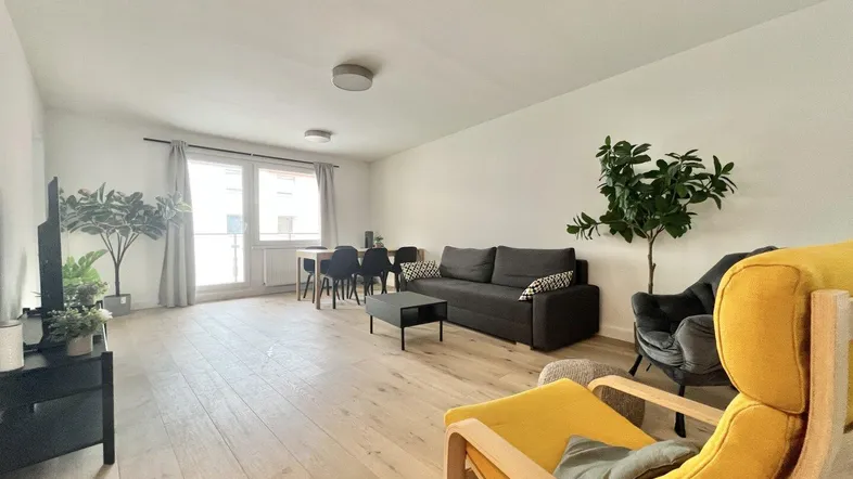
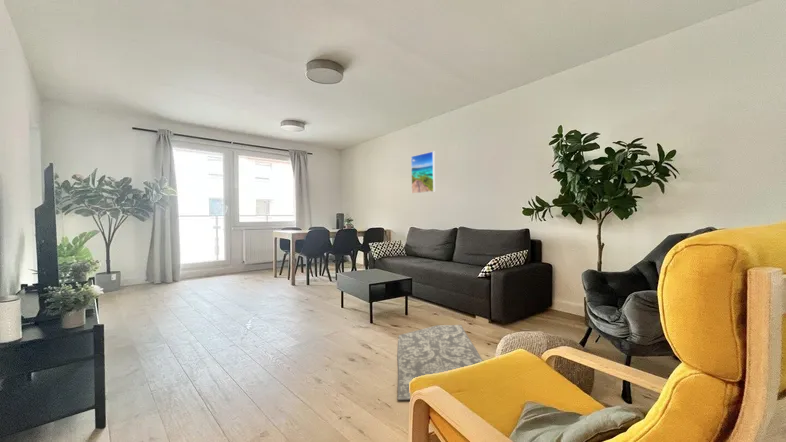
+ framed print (422, 173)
+ rug (437, 352)
